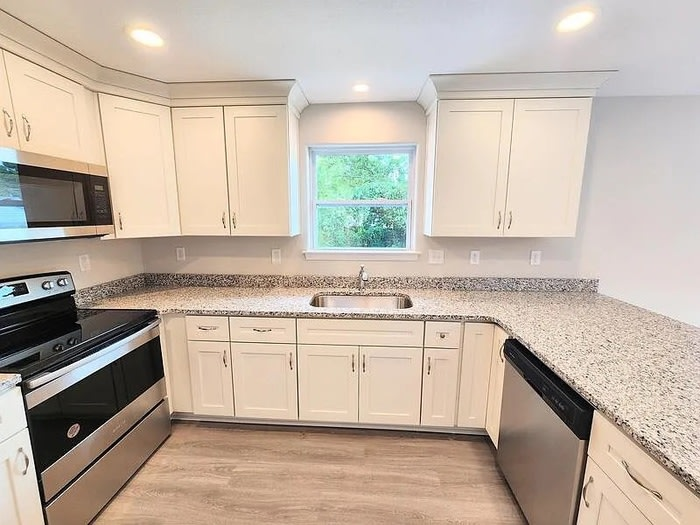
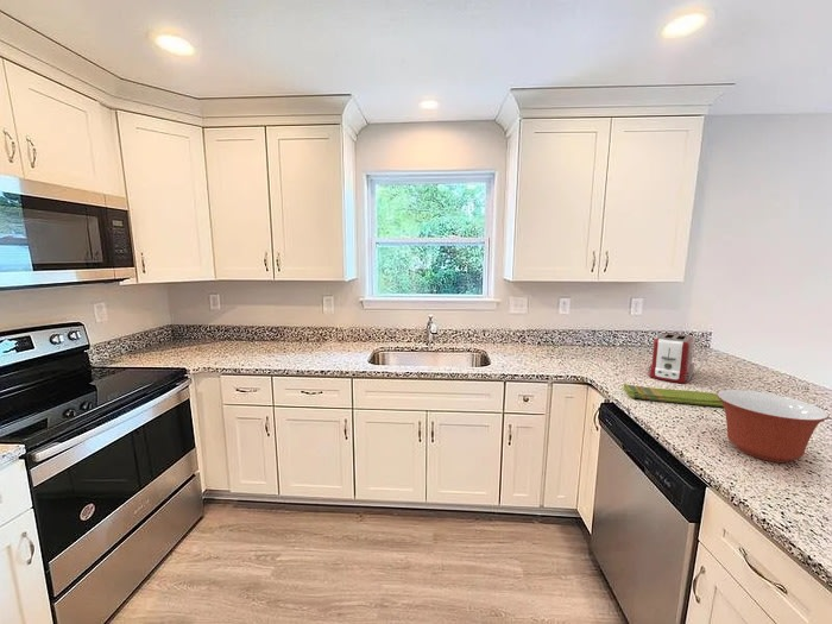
+ toaster (673, 355)
+ dish towel (672, 393)
+ mixing bowl (765, 427)
